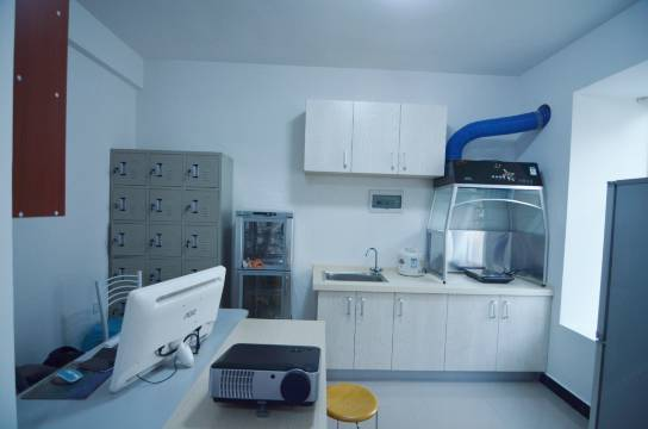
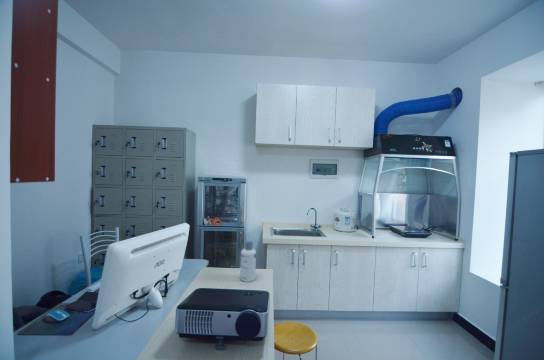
+ screw cap bottle (248, 260)
